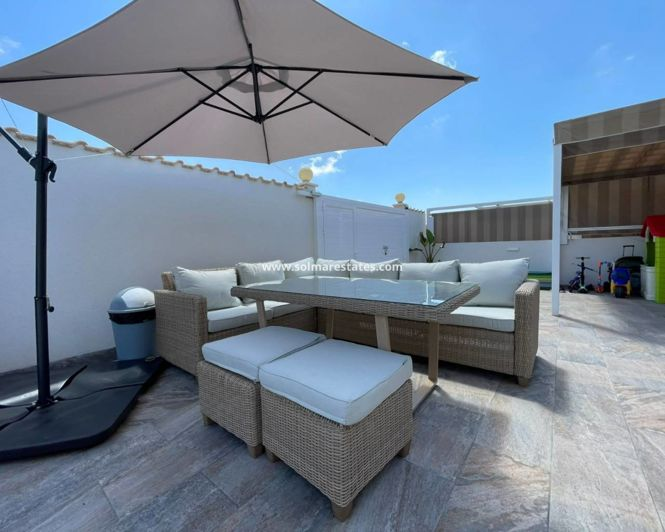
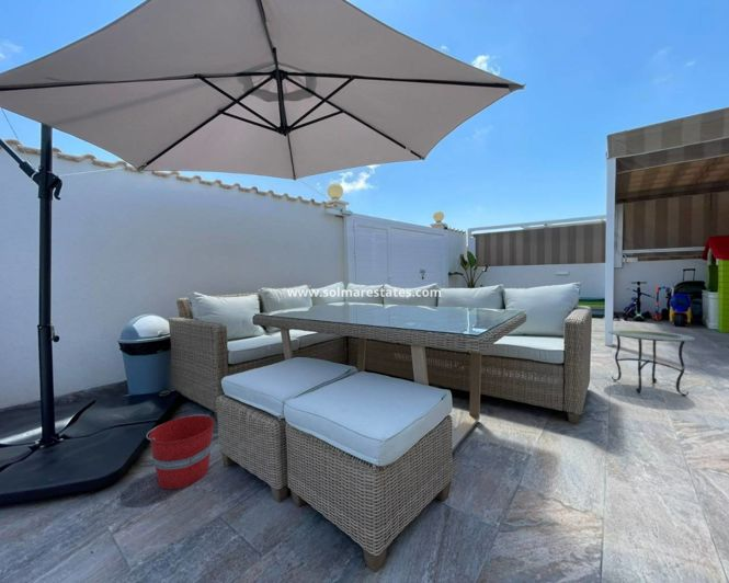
+ side table (648, 361)
+ bucket (182, 449)
